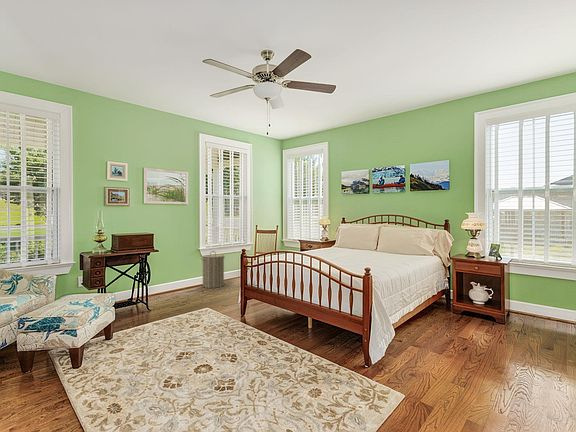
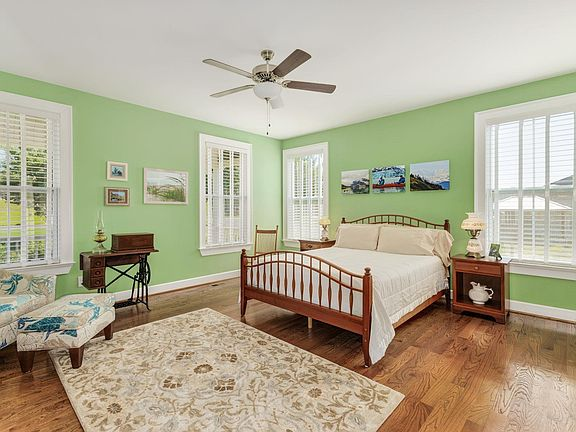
- laundry hamper (213, 268)
